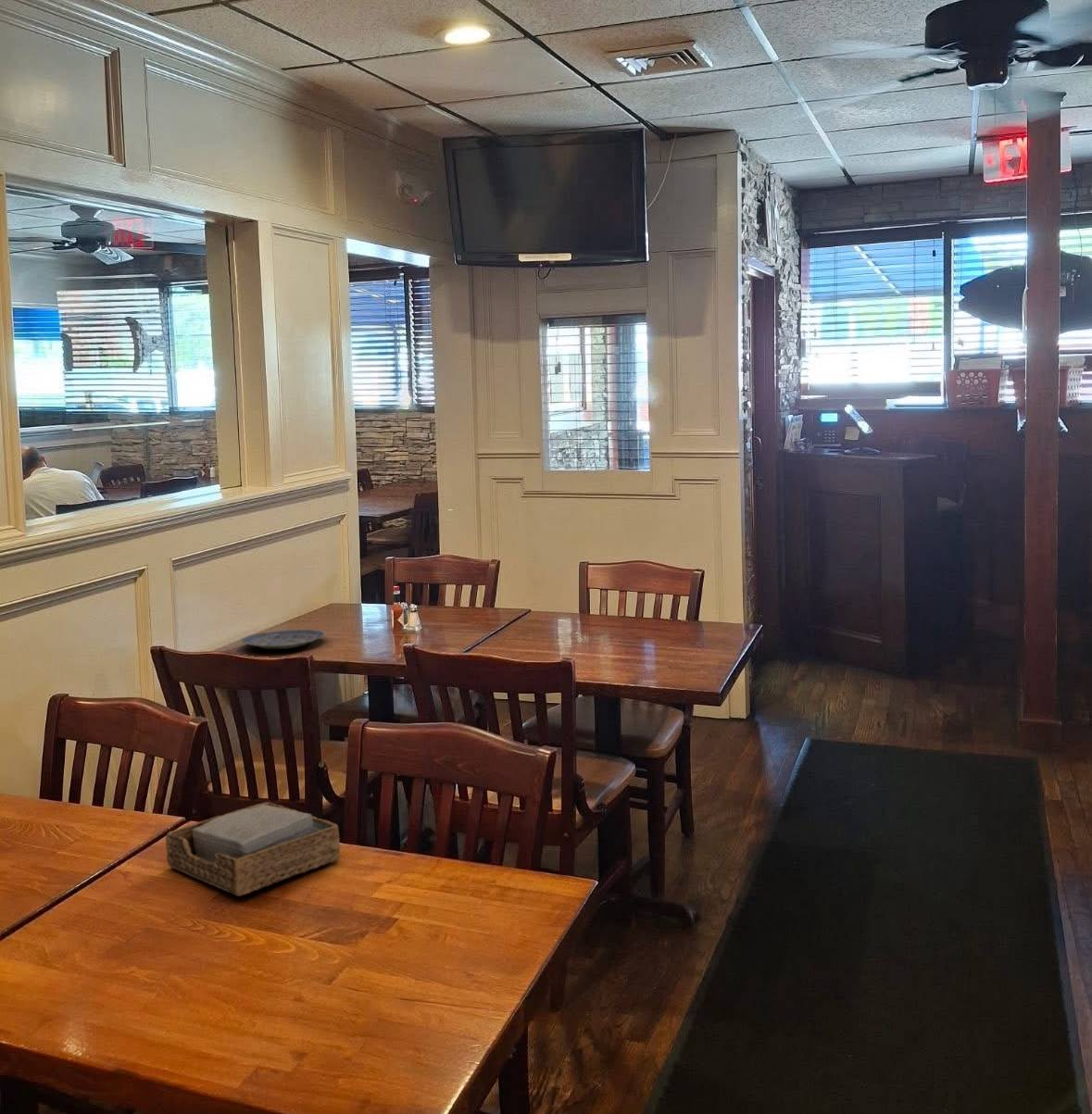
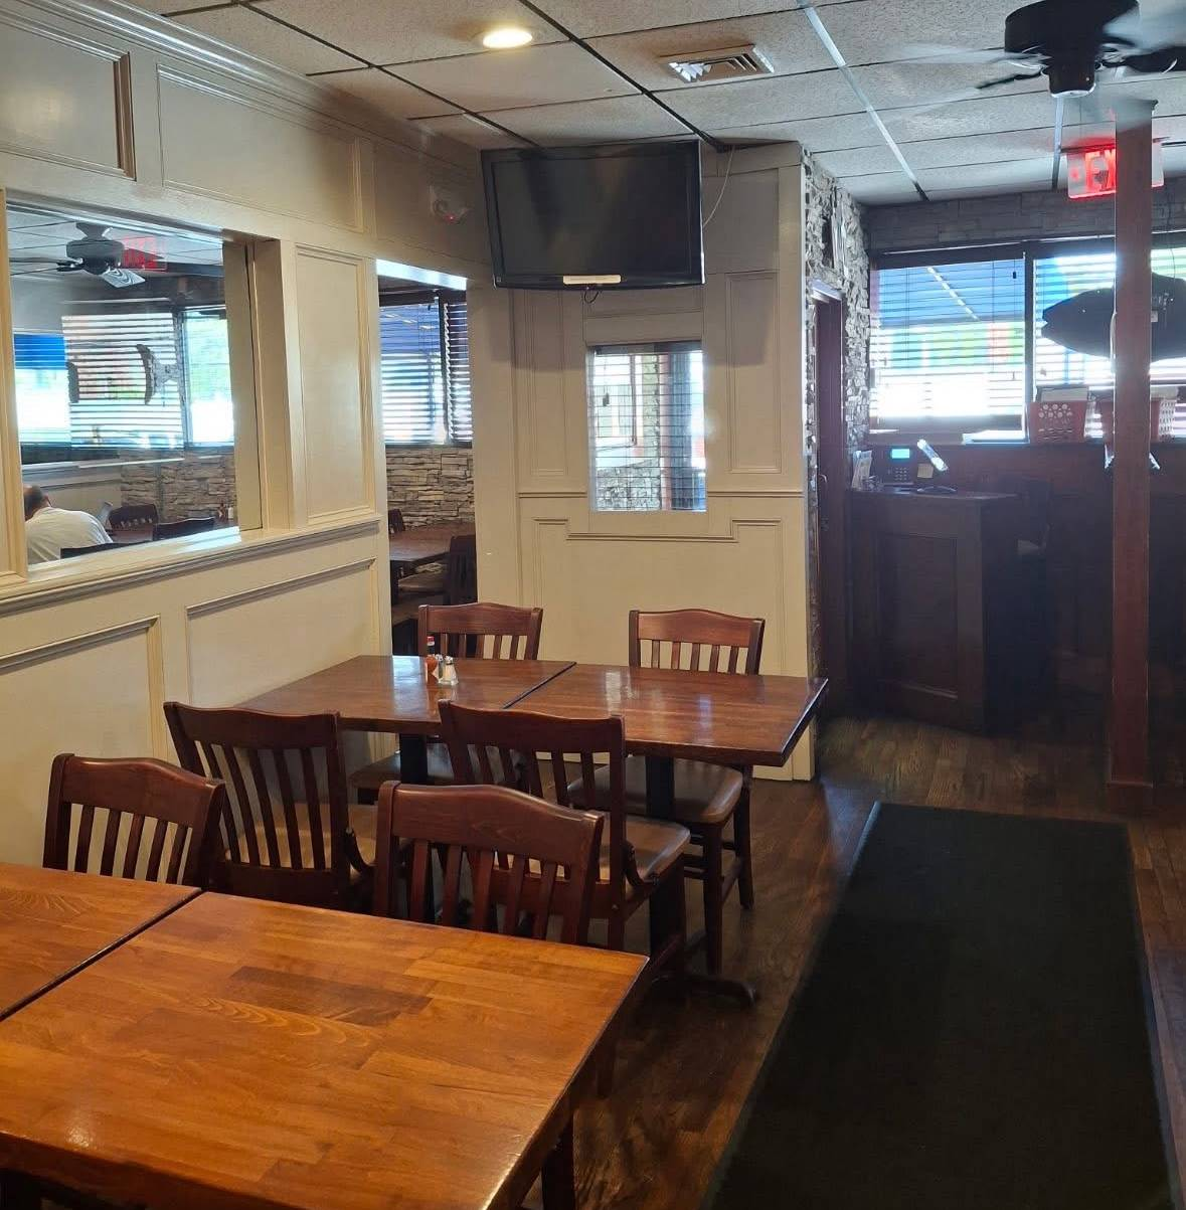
- napkin holder (254, 840)
- plate (283, 640)
